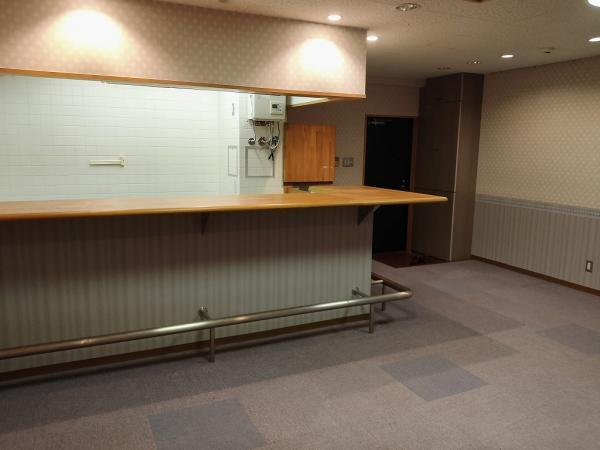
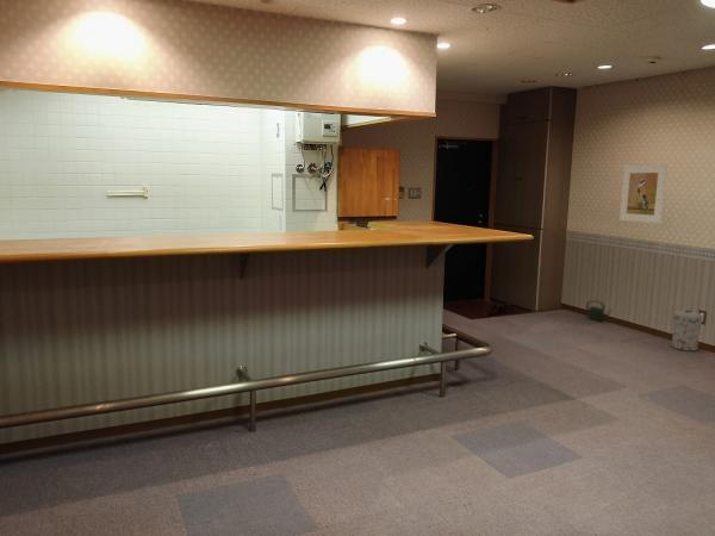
+ watering can (599, 311)
+ trash can (686, 329)
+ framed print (641, 193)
